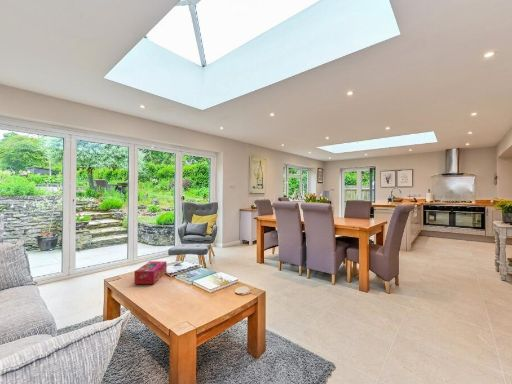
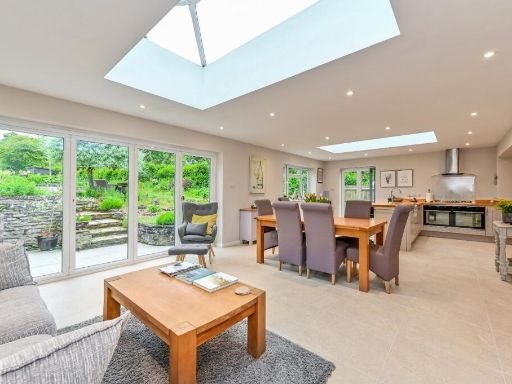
- tissue box (151, 271)
